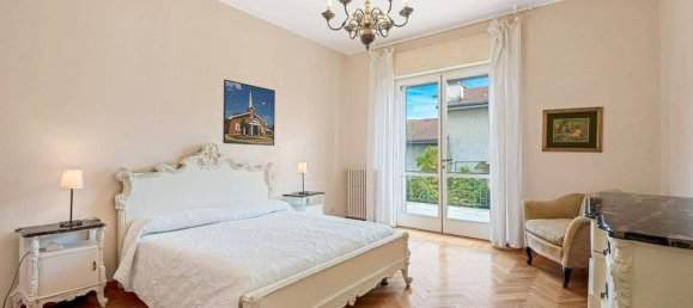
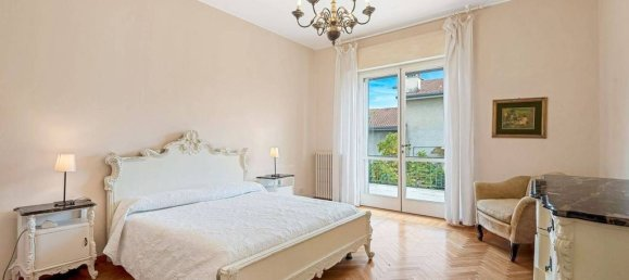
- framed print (250, 115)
